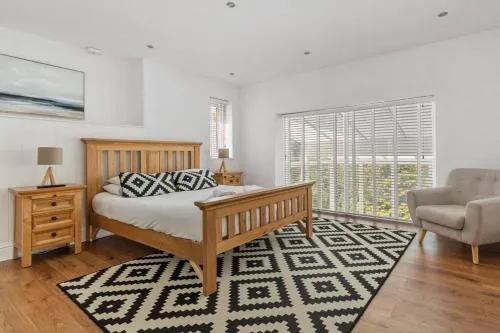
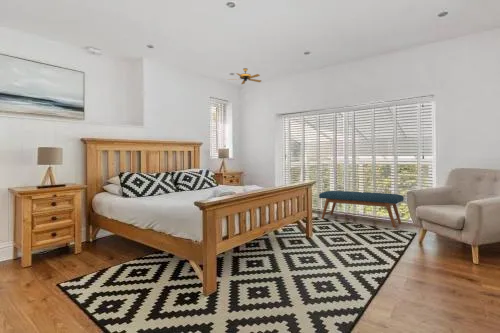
+ bench (359, 204)
+ ceiling fan (244, 78)
